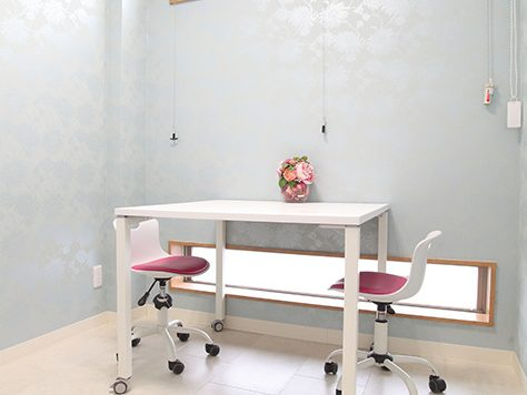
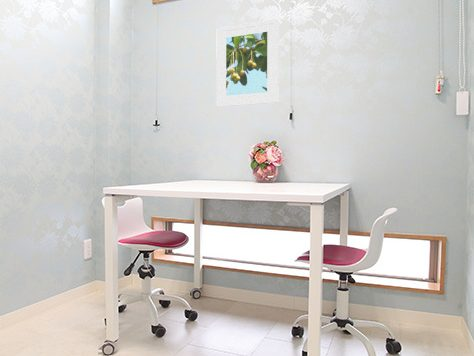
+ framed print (246, 64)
